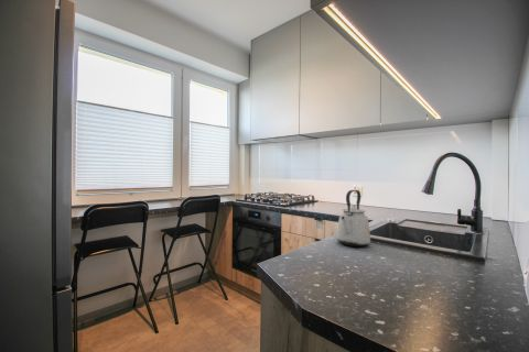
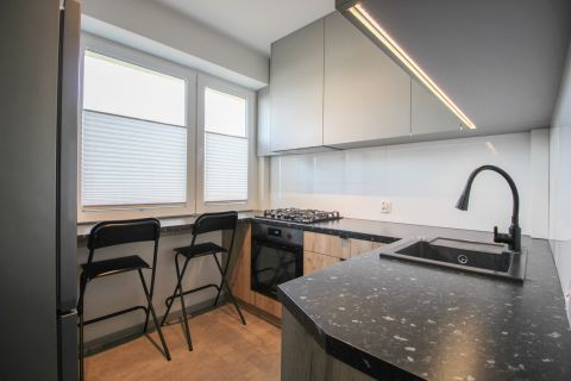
- kettle (350, 217)
